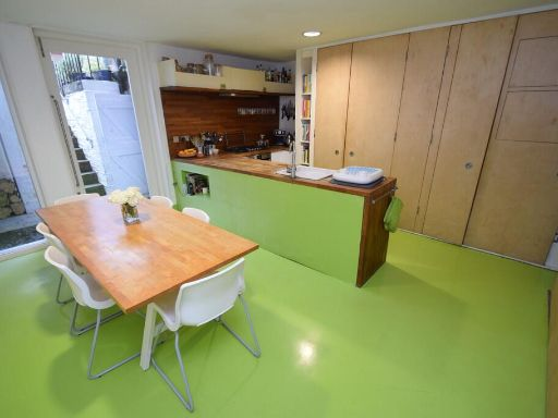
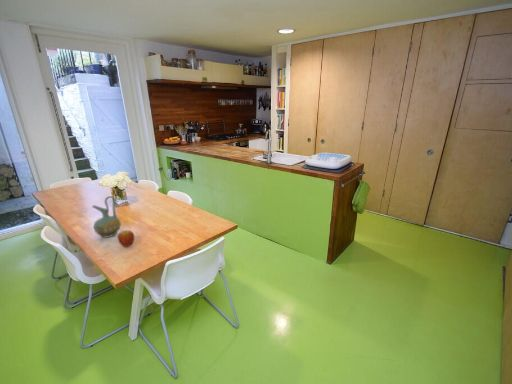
+ fruit (125, 237)
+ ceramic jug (105, 216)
